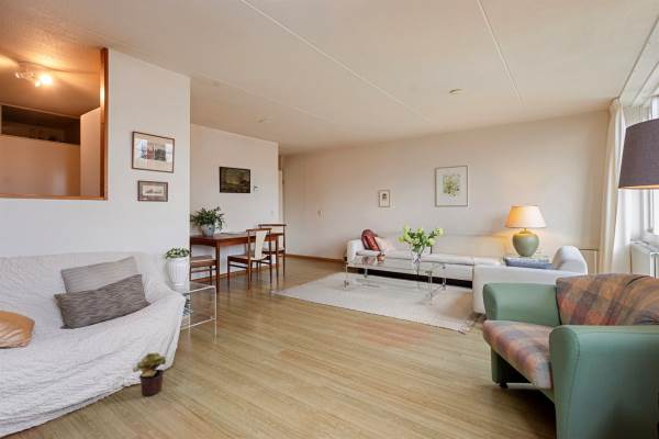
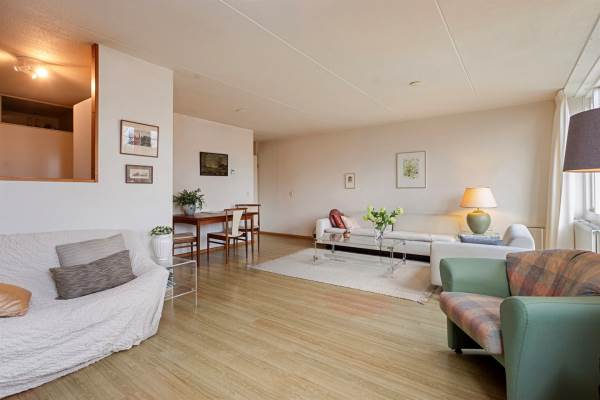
- potted plant (149, 371)
